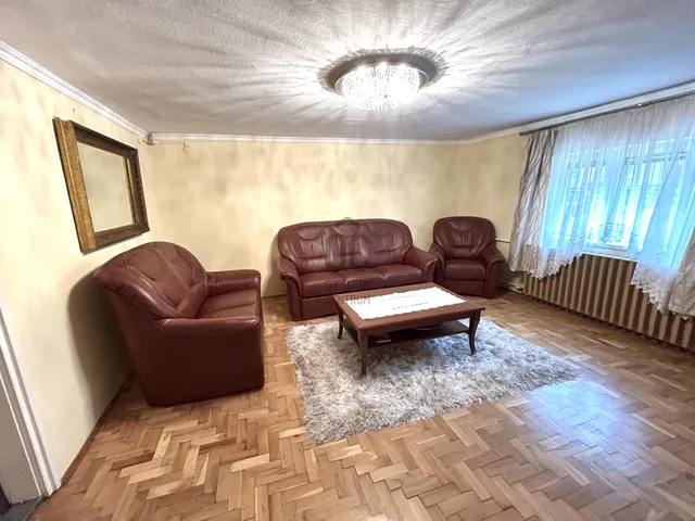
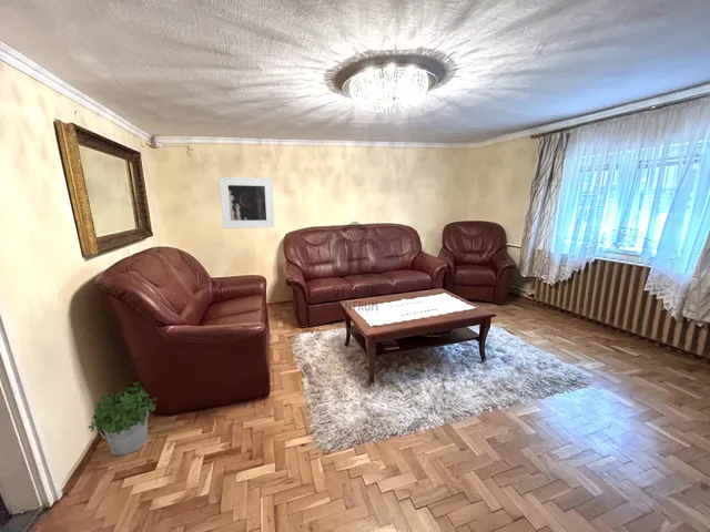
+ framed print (247, 203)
+ potted plant (126, 418)
